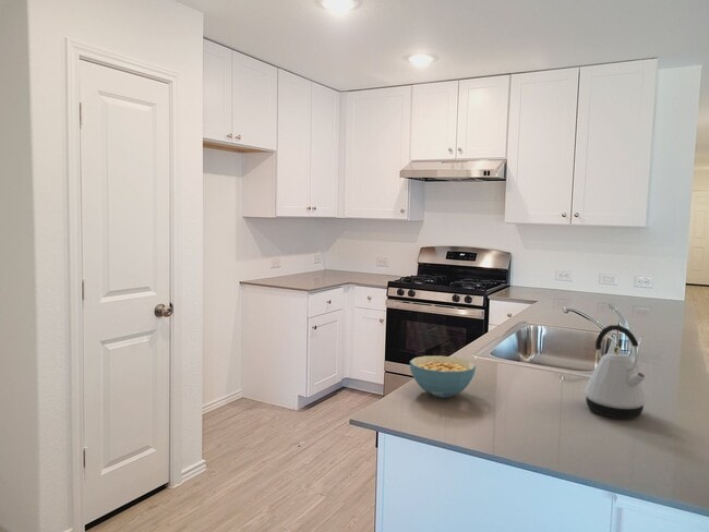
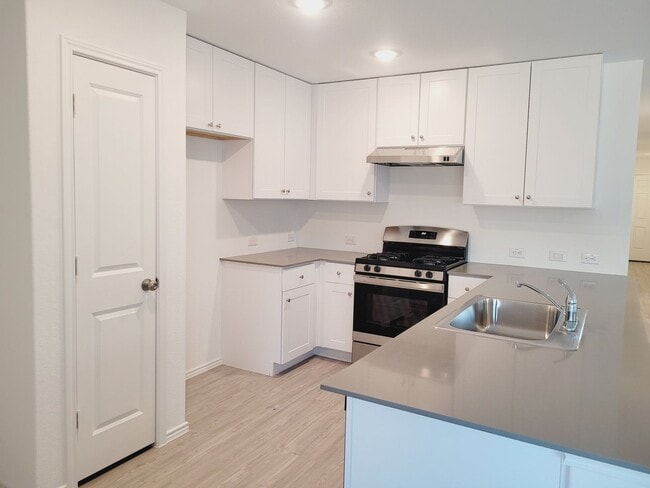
- kettle (617, 368)
- cereal bowl (442, 378)
